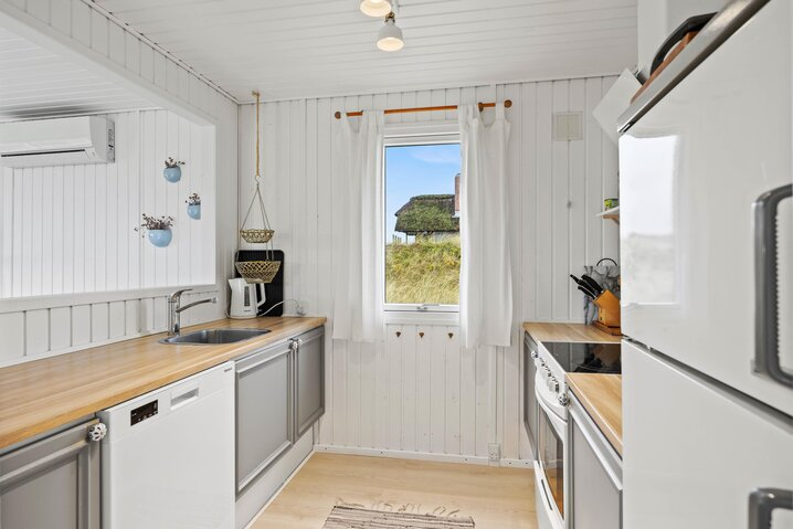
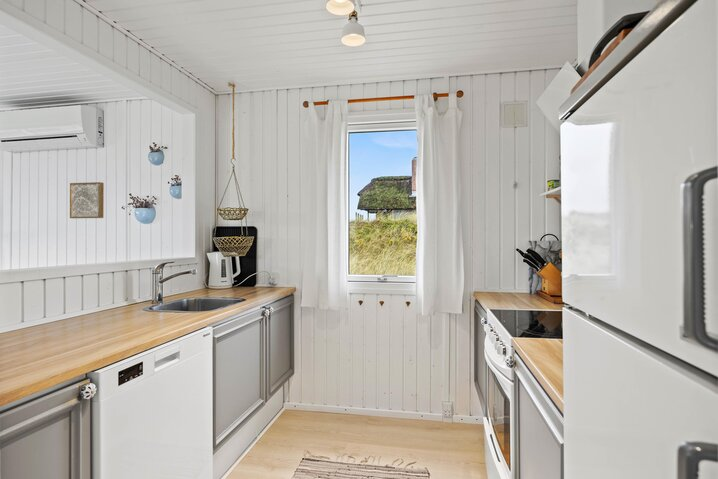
+ wall art (86, 200)
